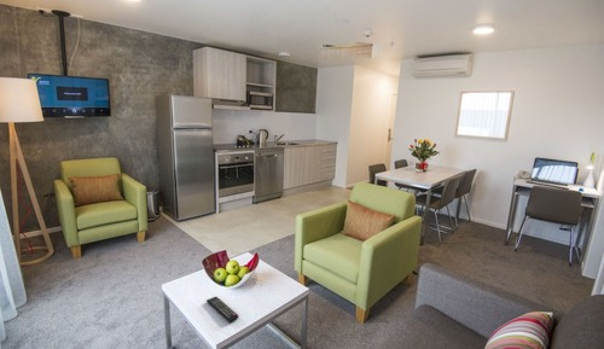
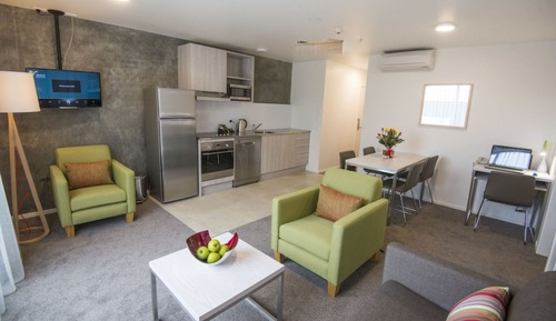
- remote control (221, 308)
